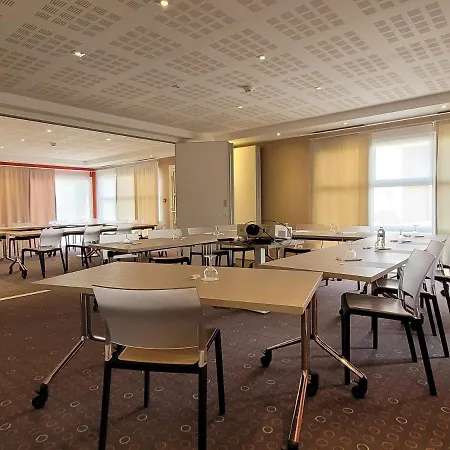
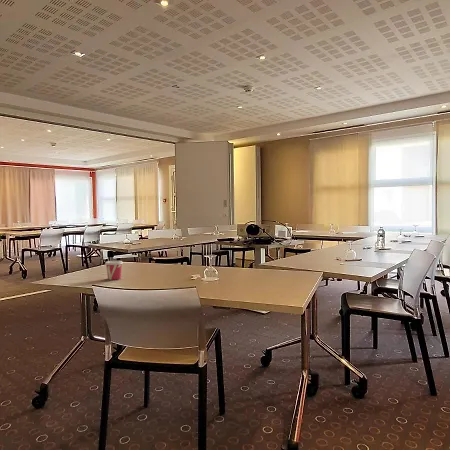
+ cup (114, 270)
